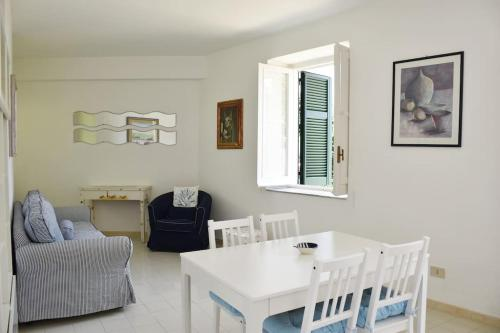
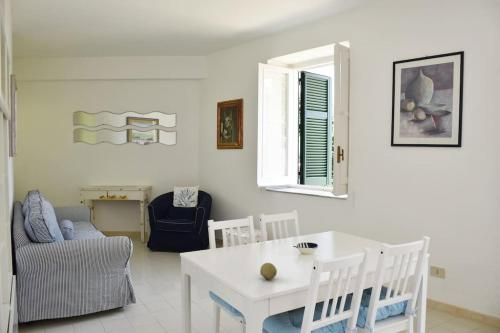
+ fruit (268, 271)
